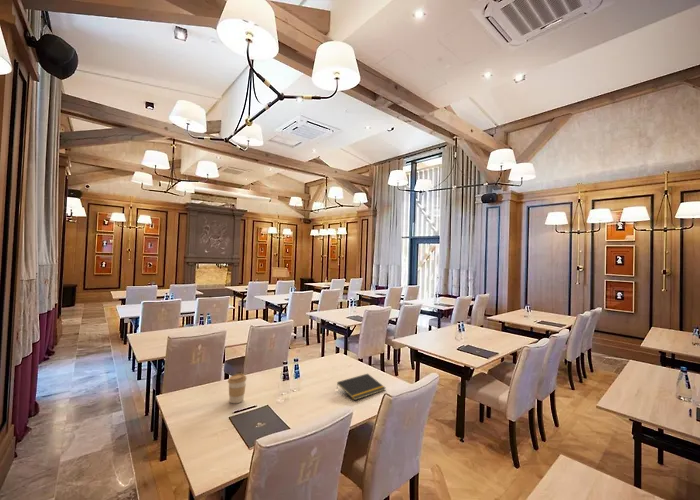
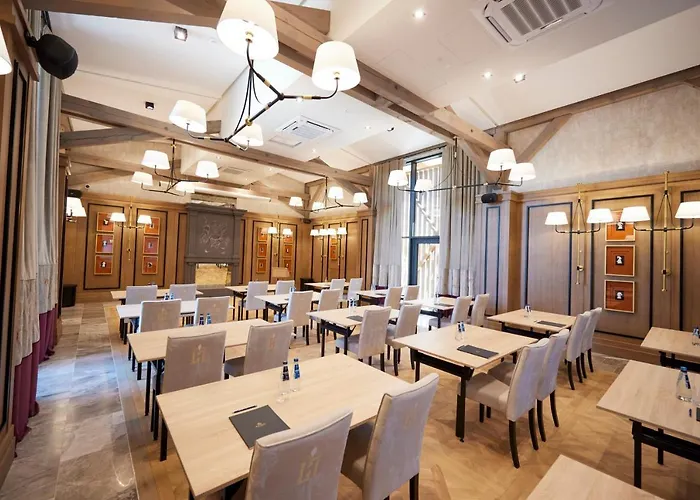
- coffee cup (236, 387)
- notepad (361, 385)
